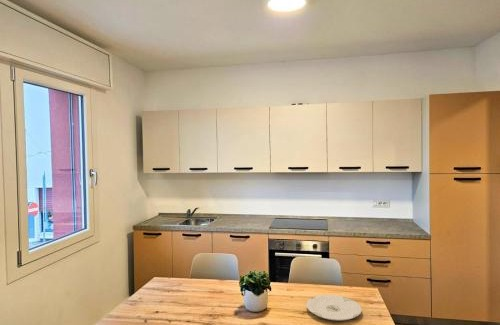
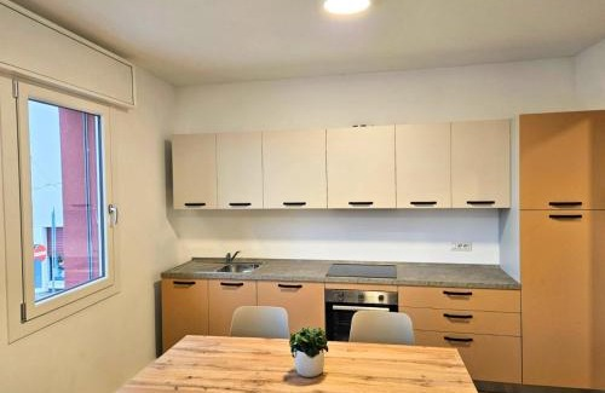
- plate (333, 308)
